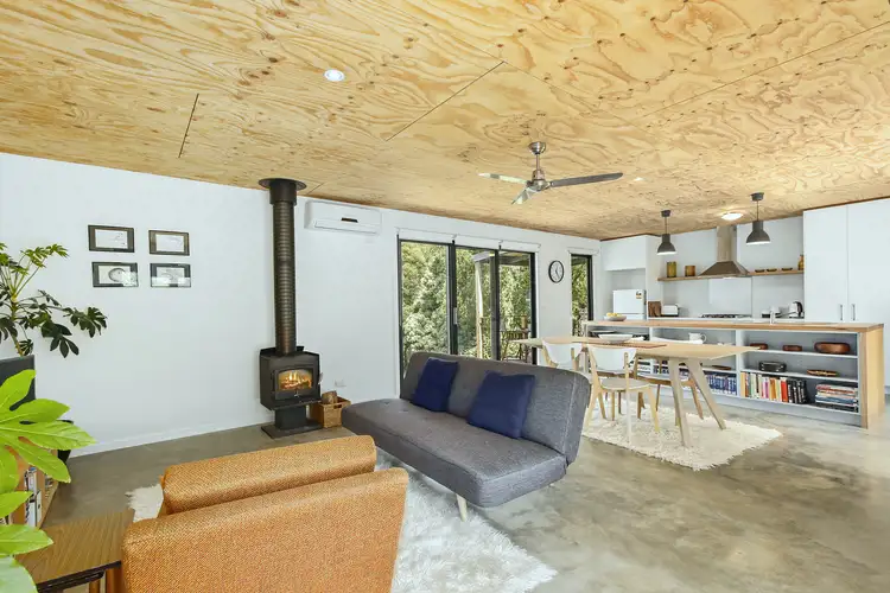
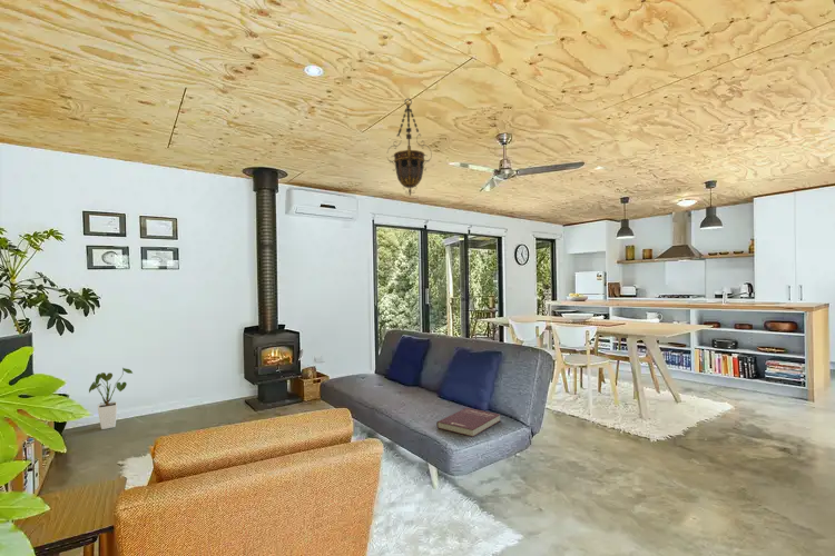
+ house plant (110, 397)
+ hanging lantern (409, 147)
+ book (469, 420)
